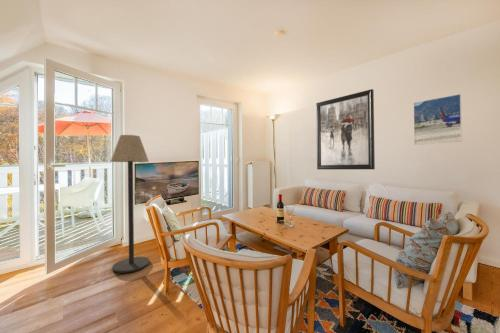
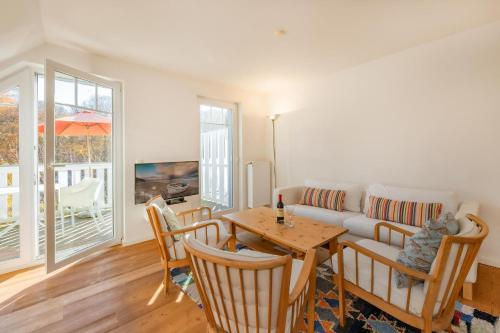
- wall art (342, 133)
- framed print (436, 121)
- floor lamp (130, 200)
